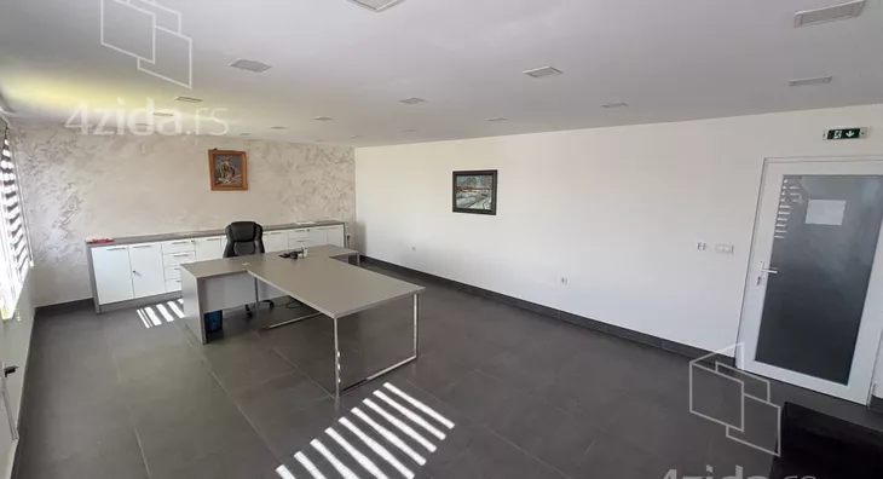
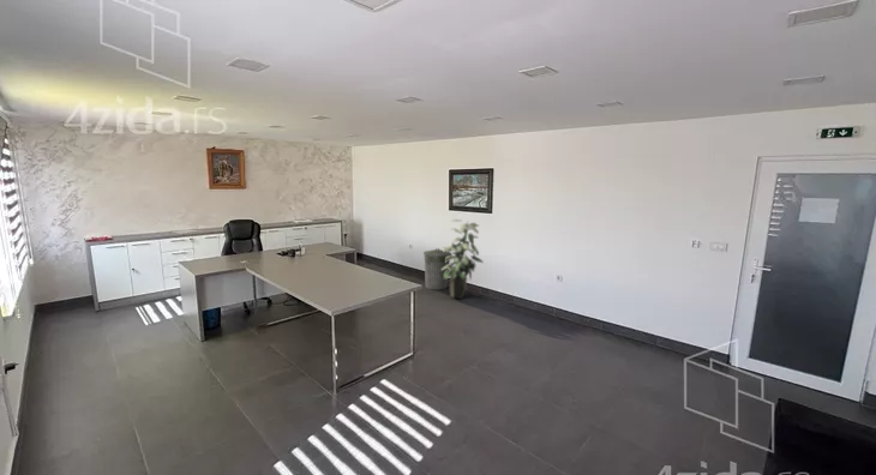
+ indoor plant (460, 258)
+ trash can (437, 267)
